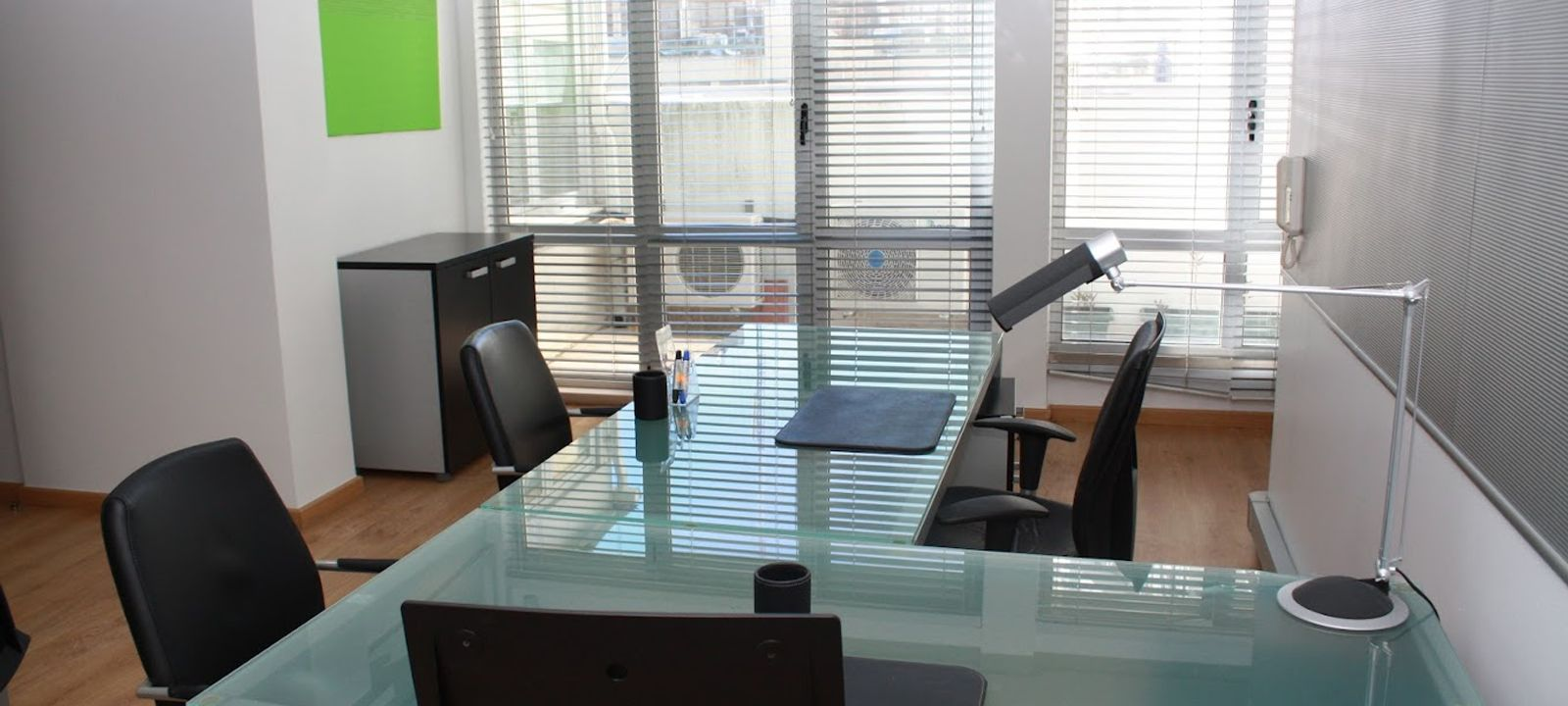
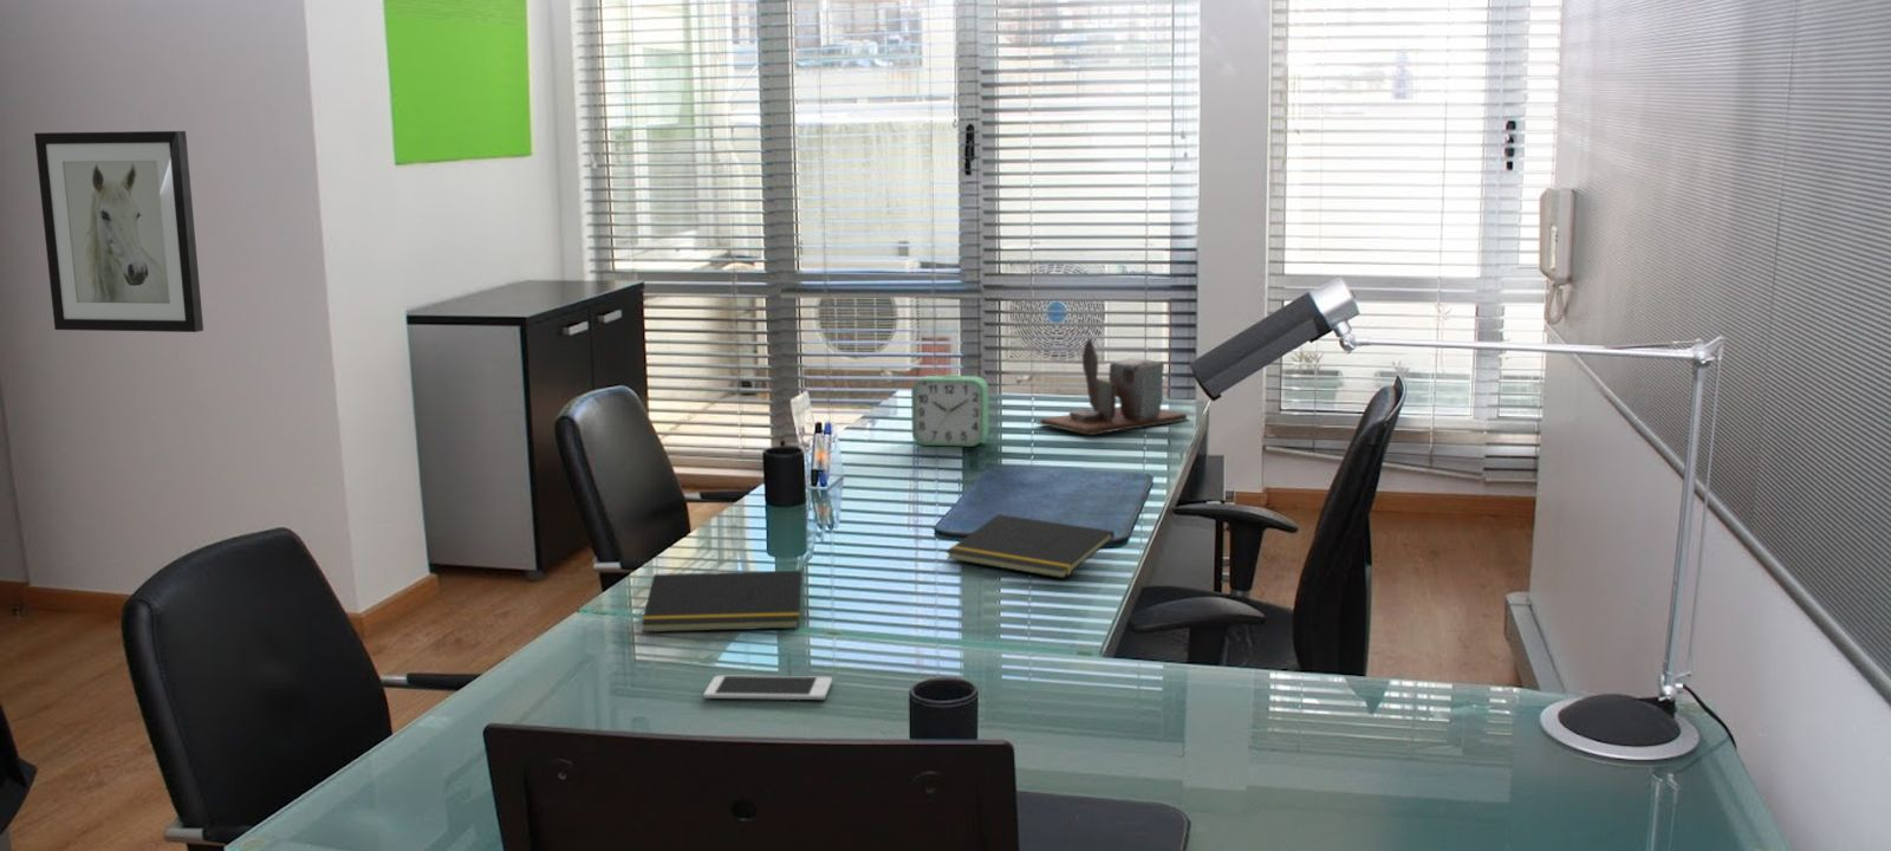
+ notepad (724, 599)
+ alarm clock (950, 410)
+ notepad (1030, 545)
+ wall art (118, 231)
+ desk organizer (1112, 380)
+ cell phone (768, 687)
